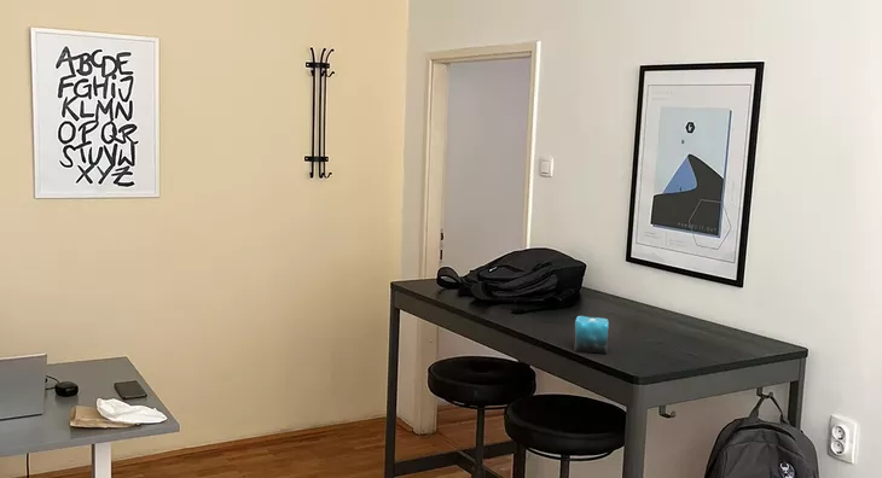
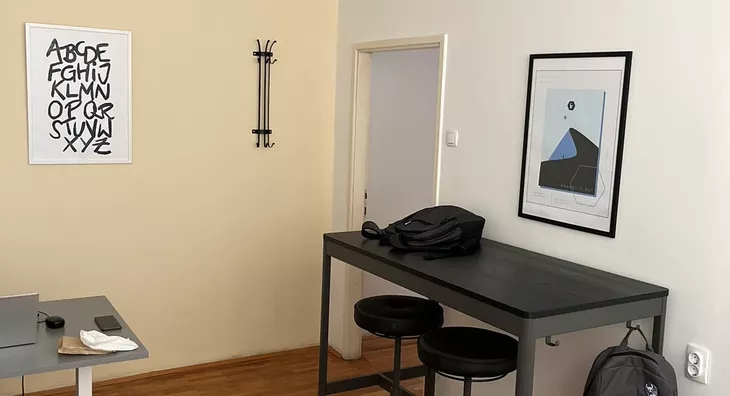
- candle (591, 328)
